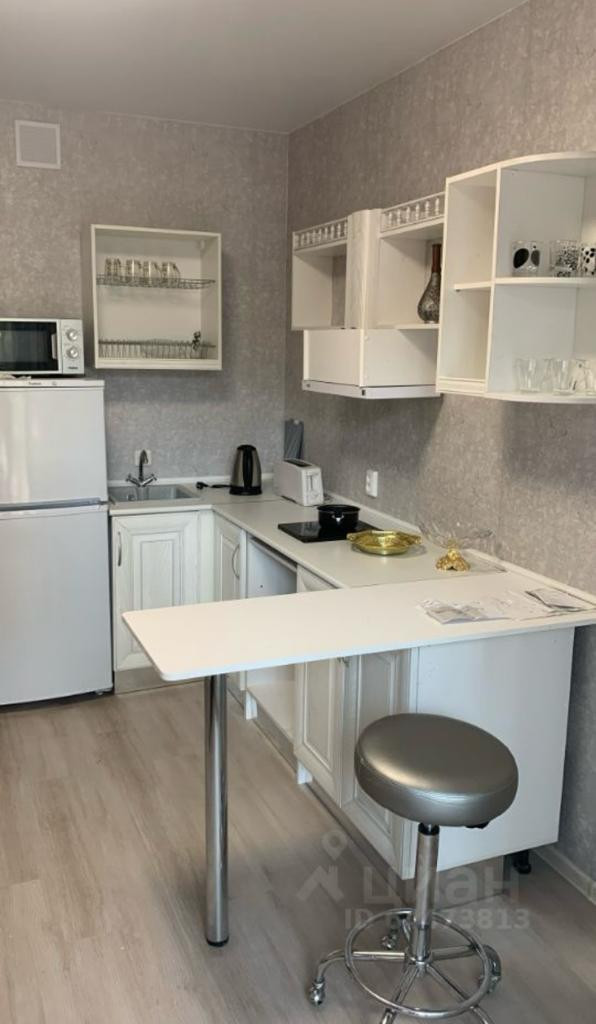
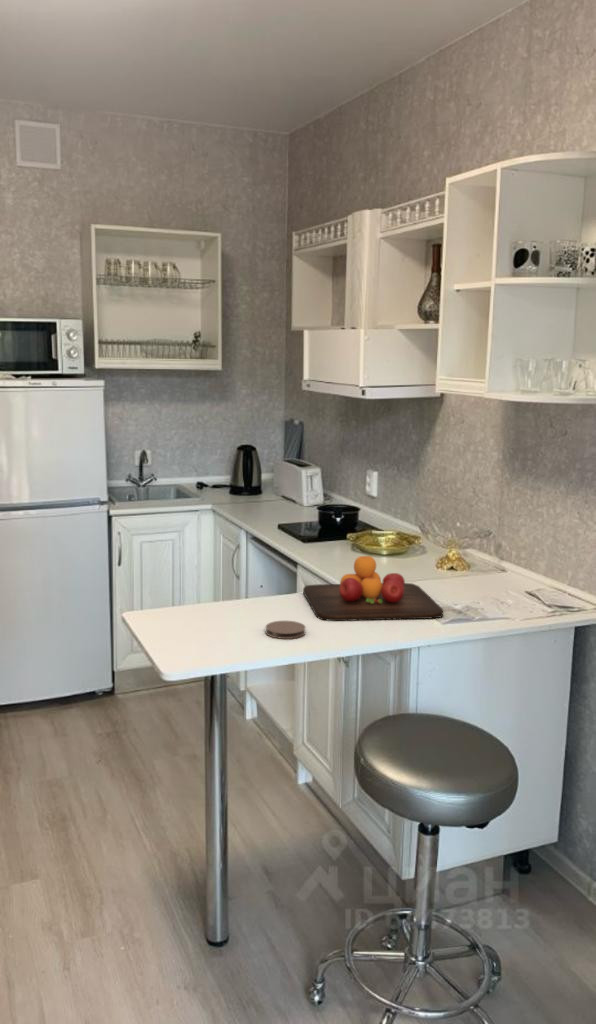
+ chopping board (371, 581)
+ coaster (285, 629)
